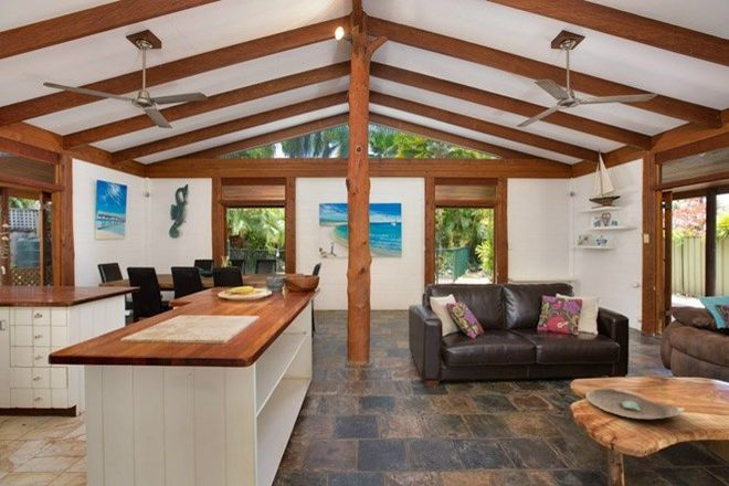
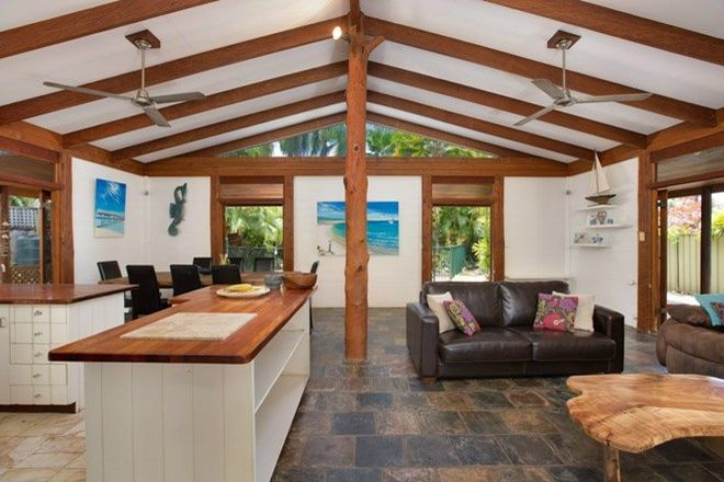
- decorative bowl (630, 402)
